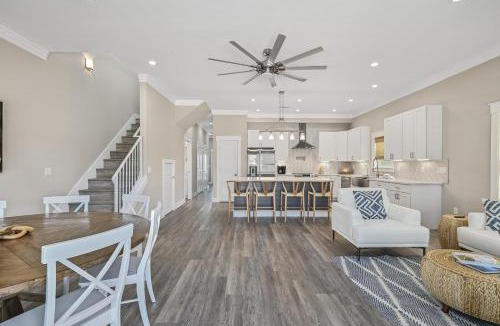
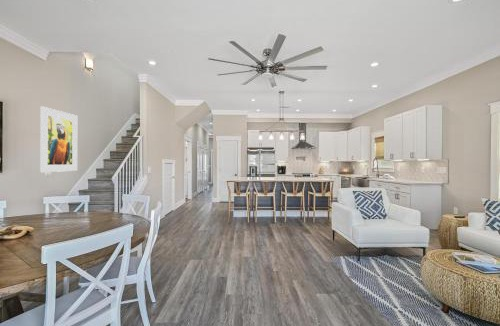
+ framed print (60, 141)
